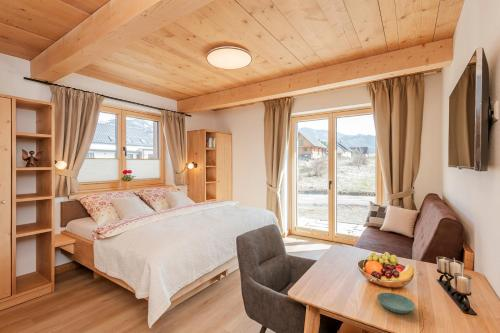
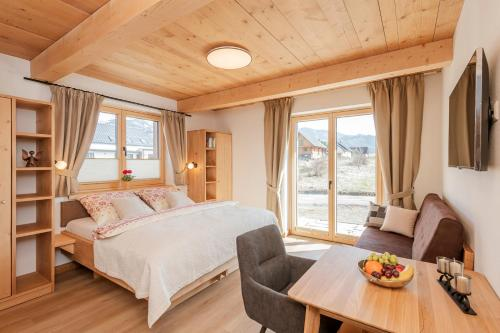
- saucer (395, 303)
